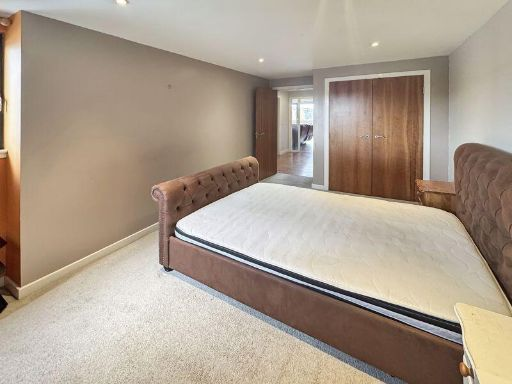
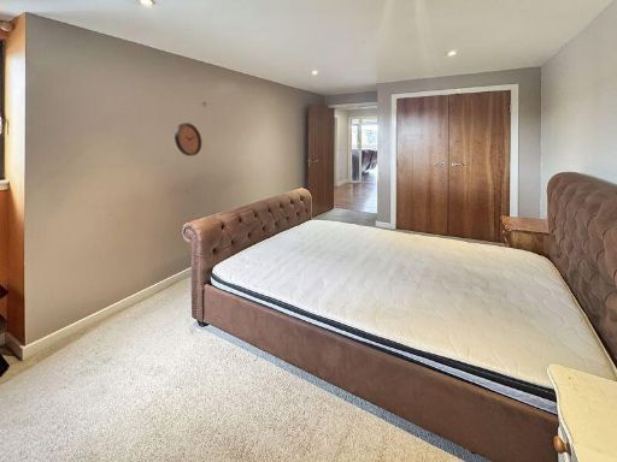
+ clock (188, 140)
